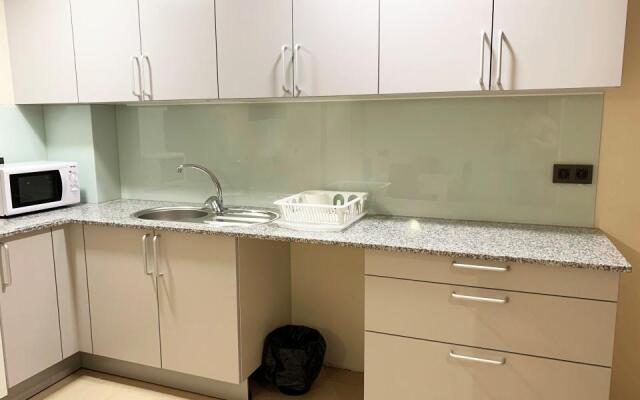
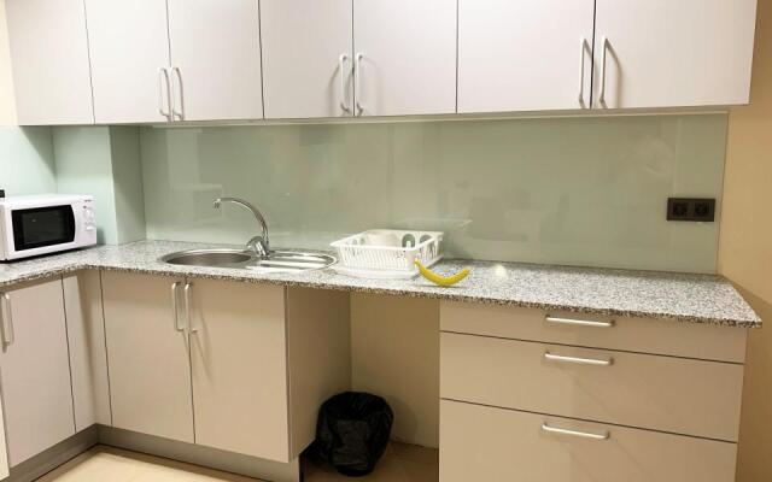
+ banana (440, 276)
